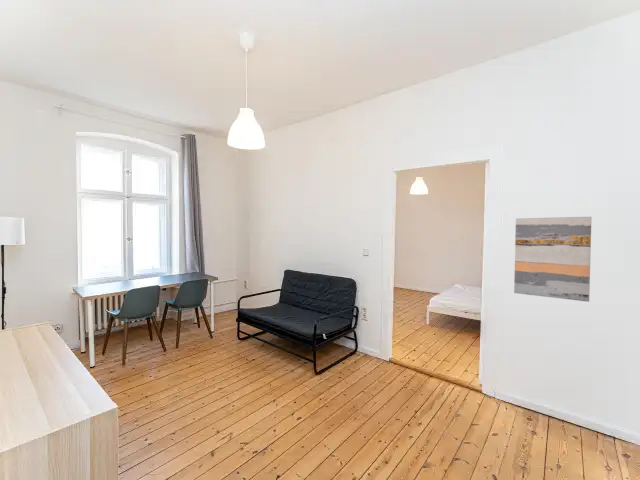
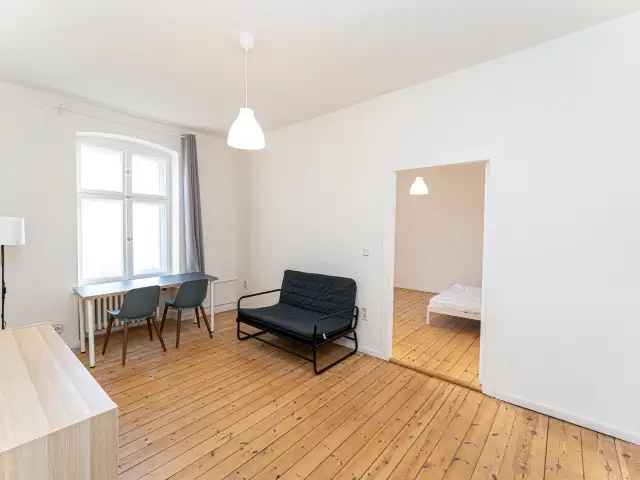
- wall art (550, 257)
